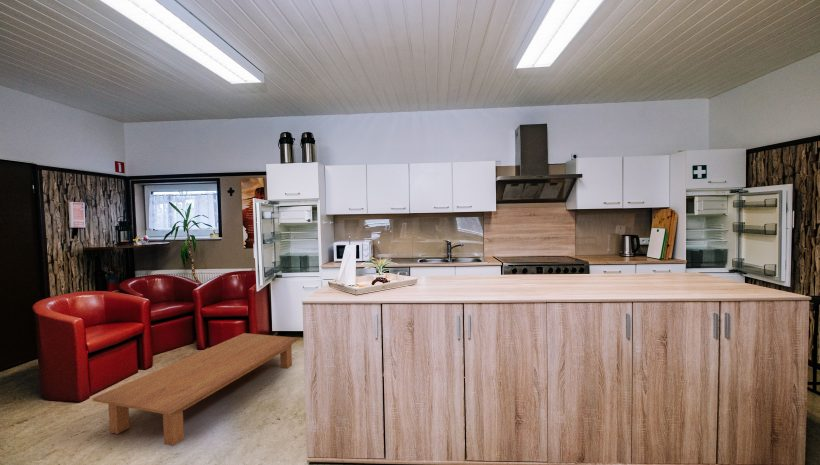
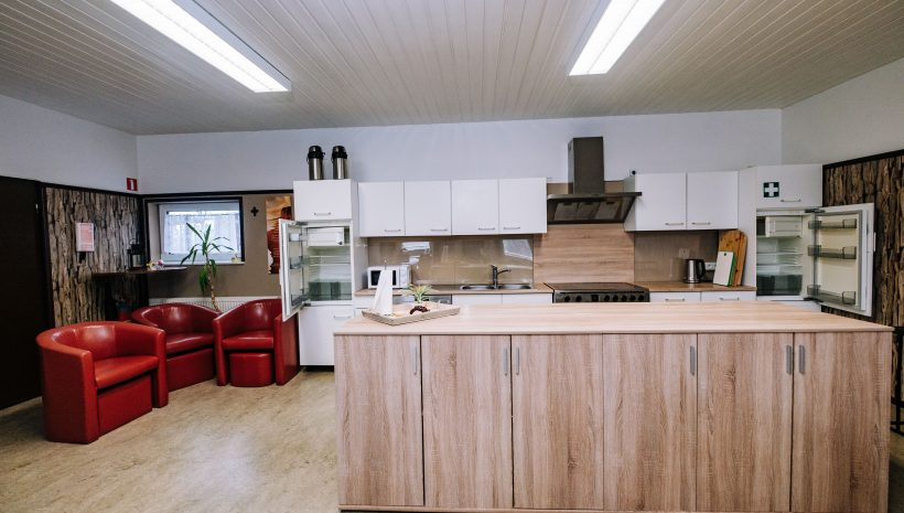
- coffee table (216, 377)
